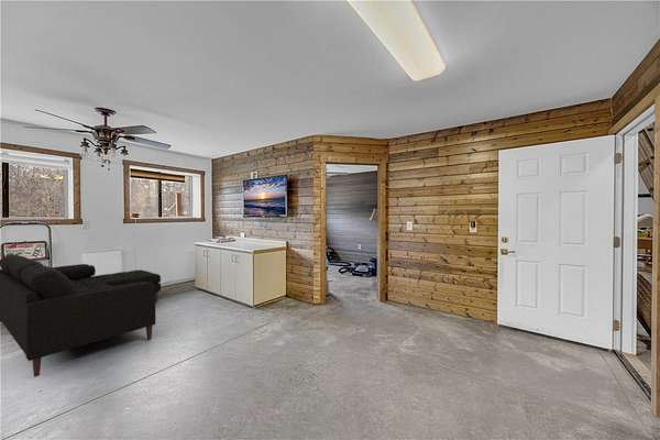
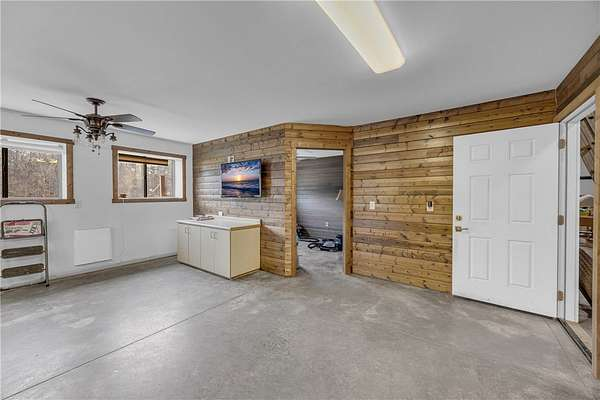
- sofa (103, 287)
